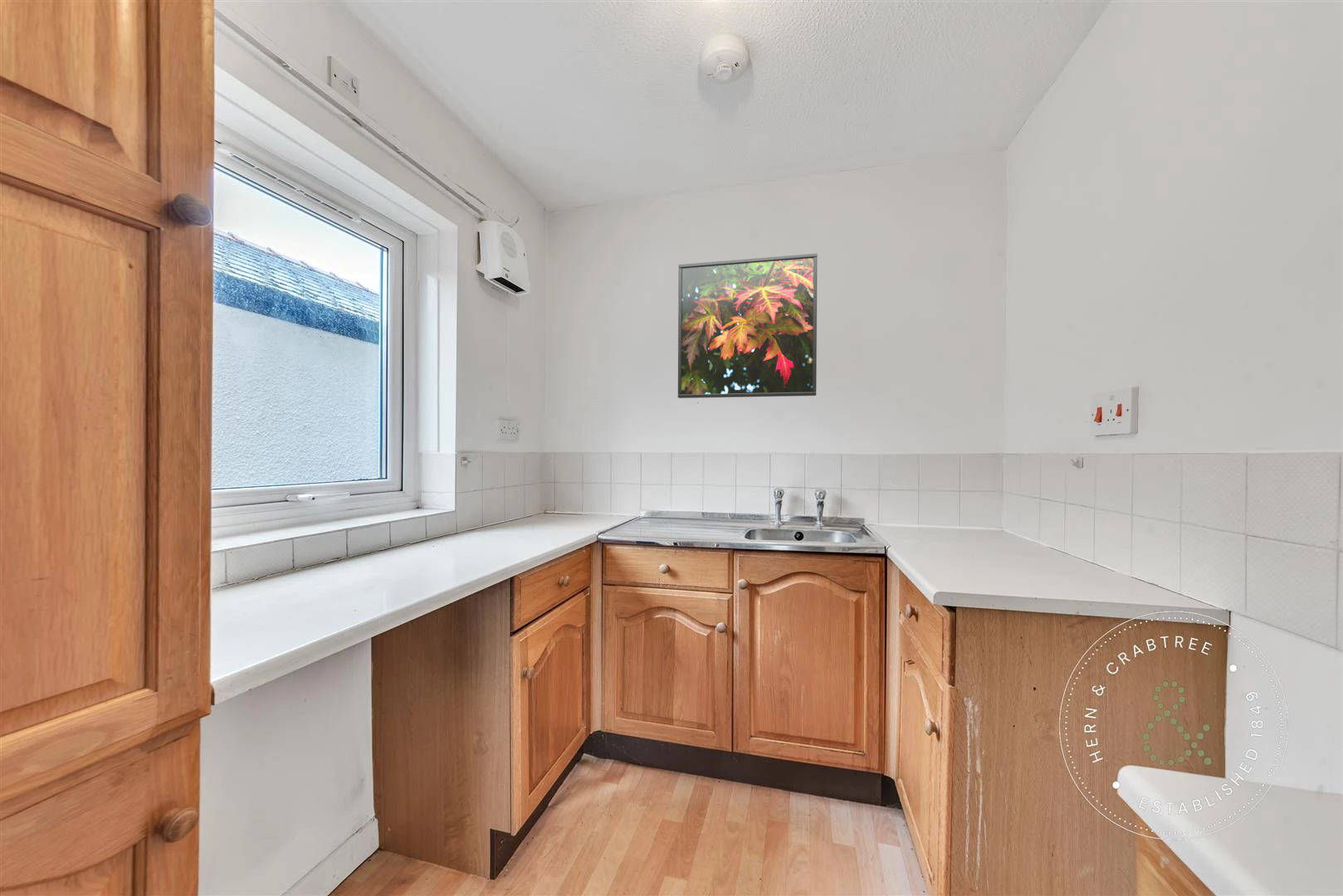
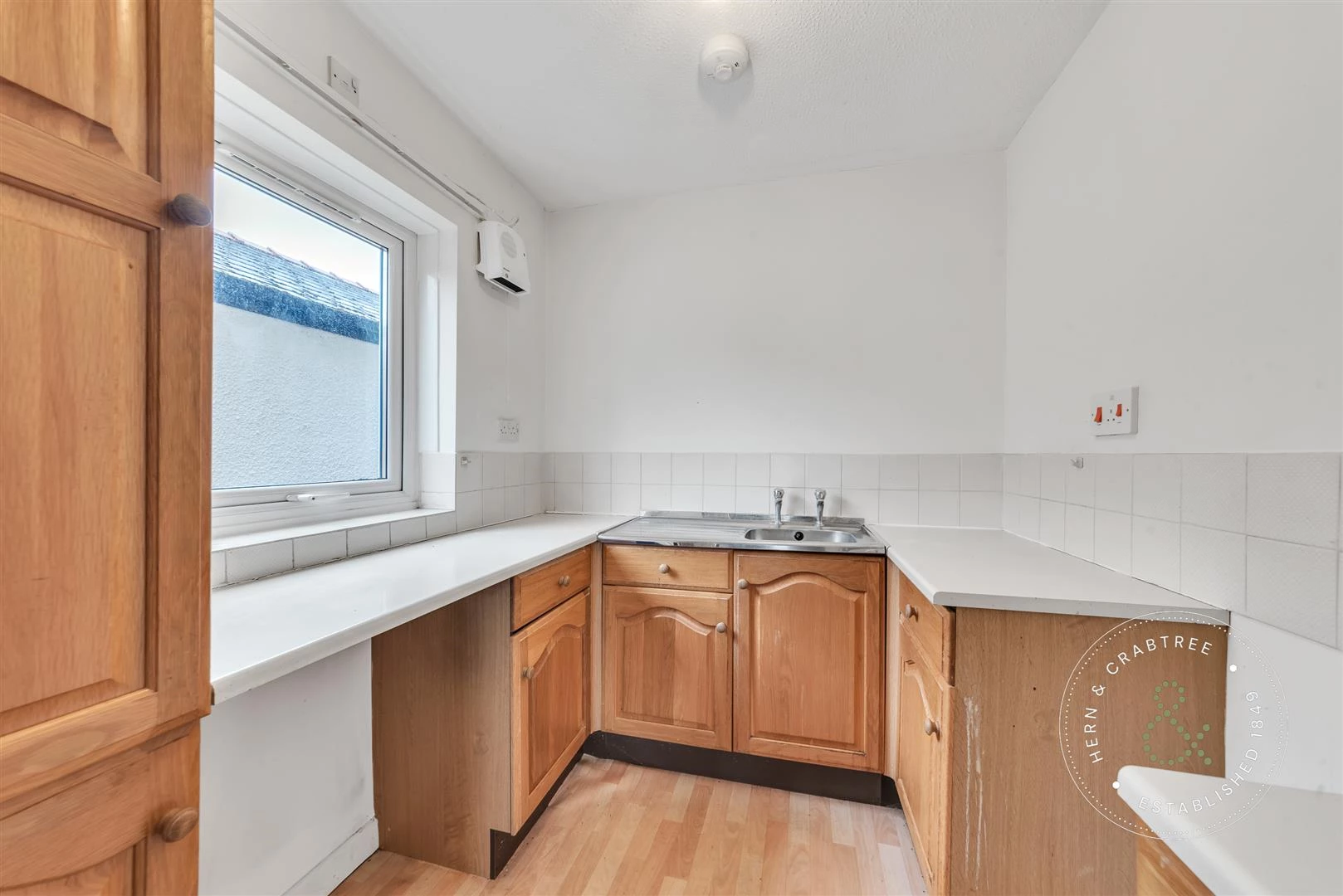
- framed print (745, 328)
